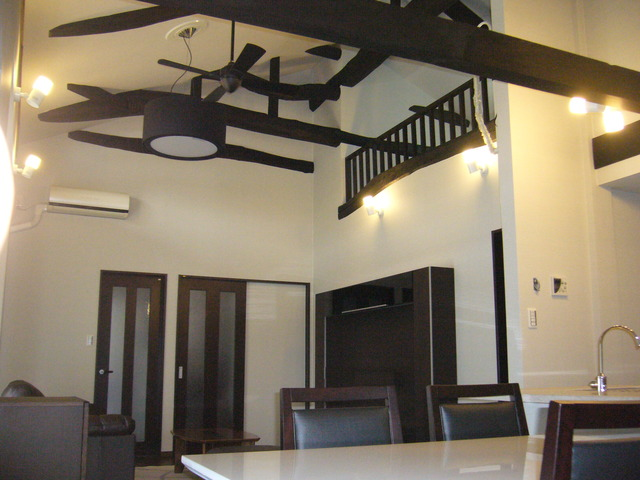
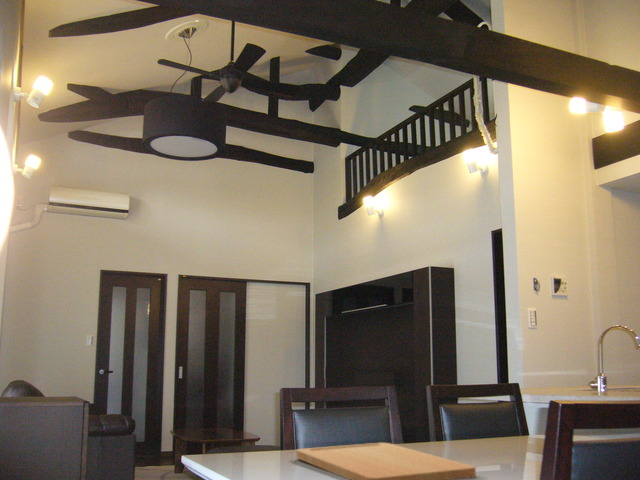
+ cutting board (379, 461)
